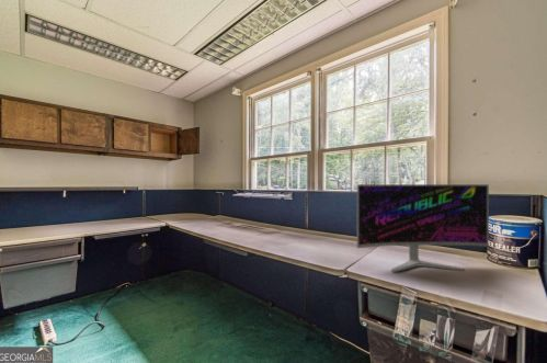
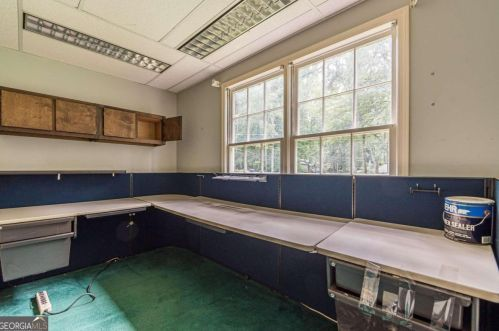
- monitor (420, 225)
